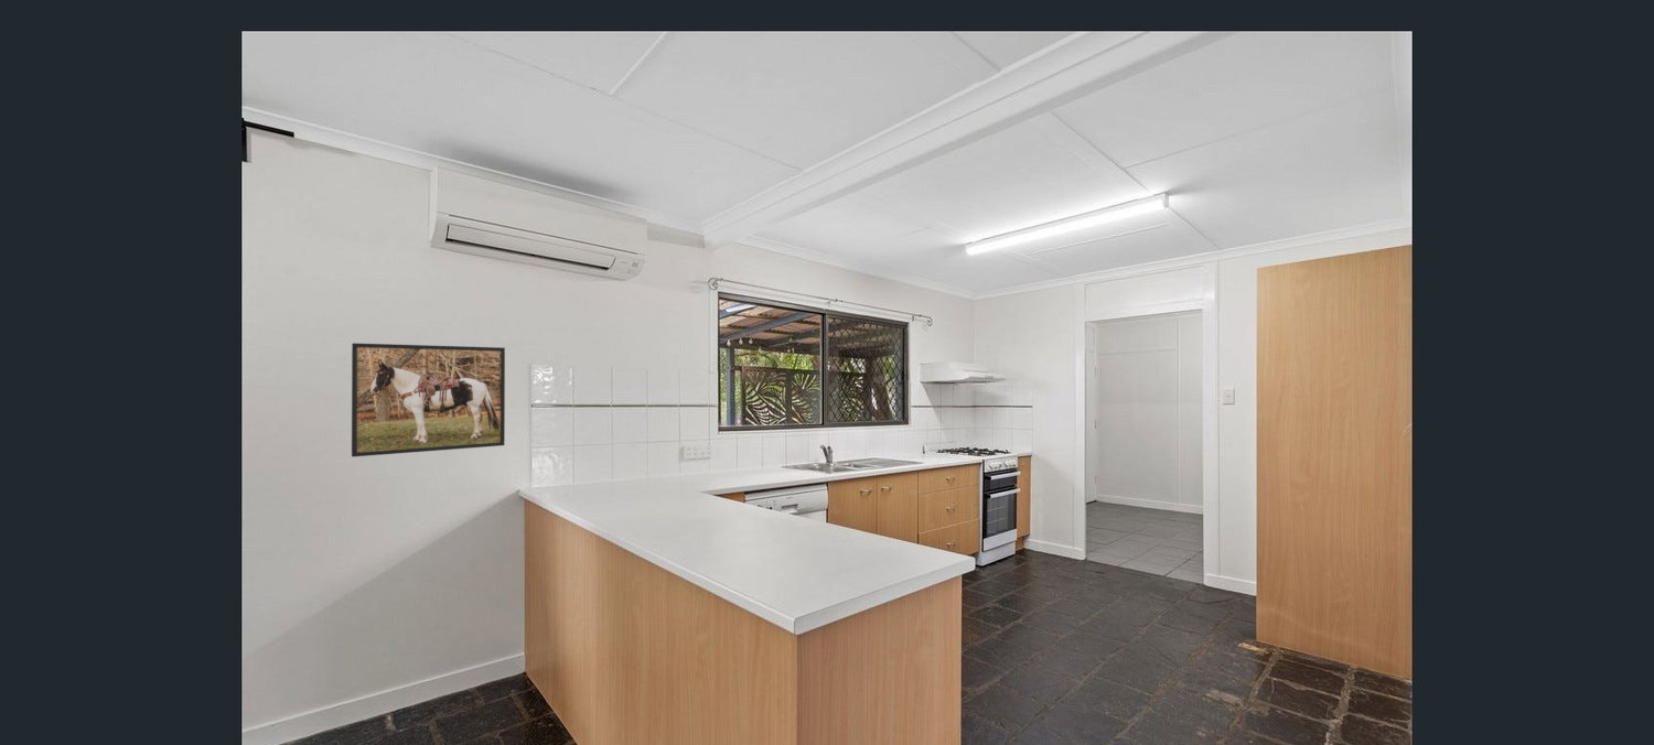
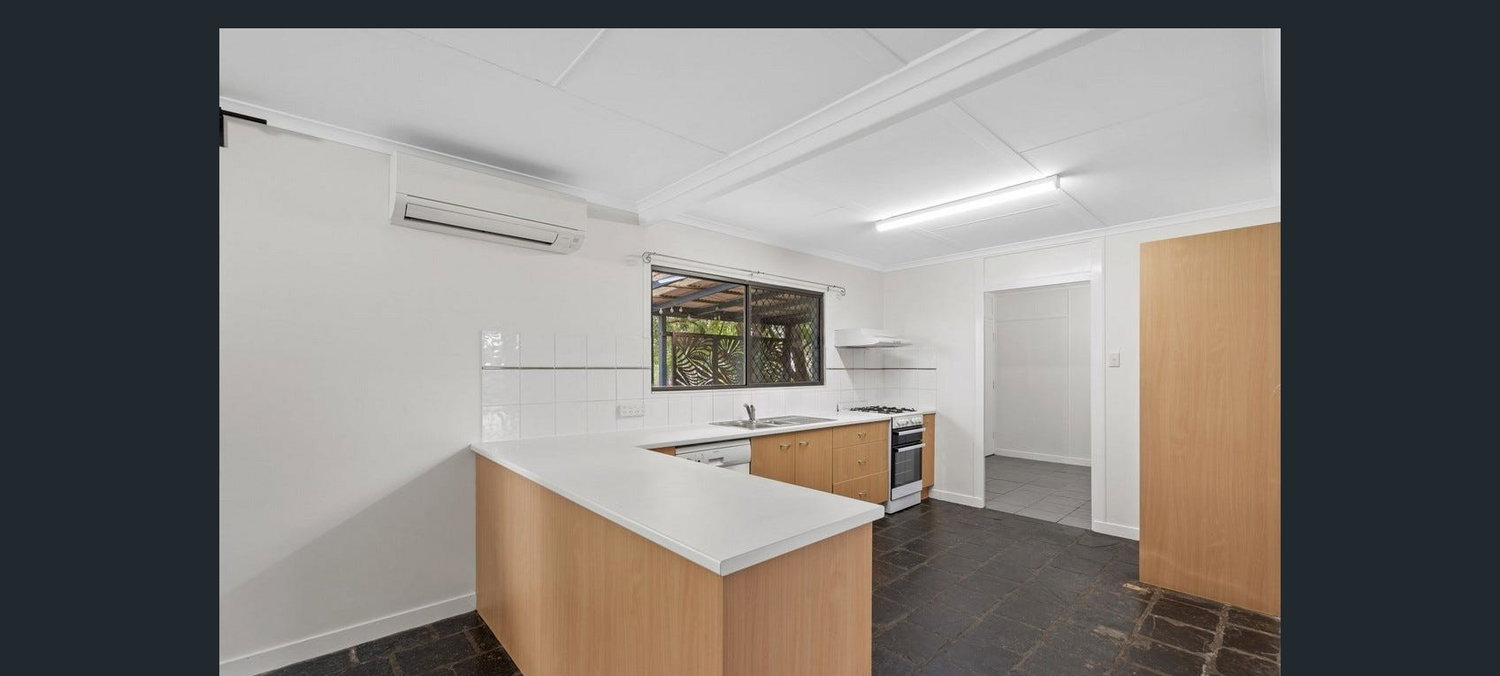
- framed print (433, 398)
